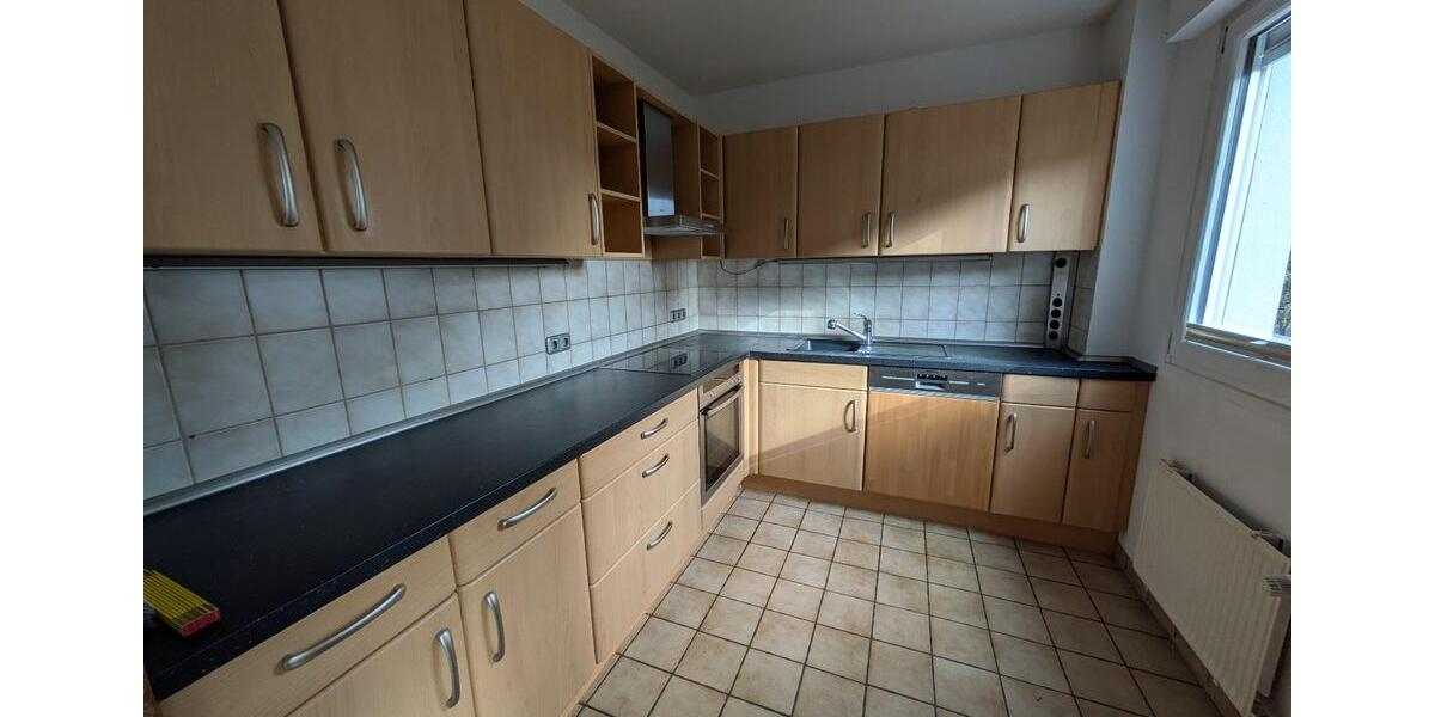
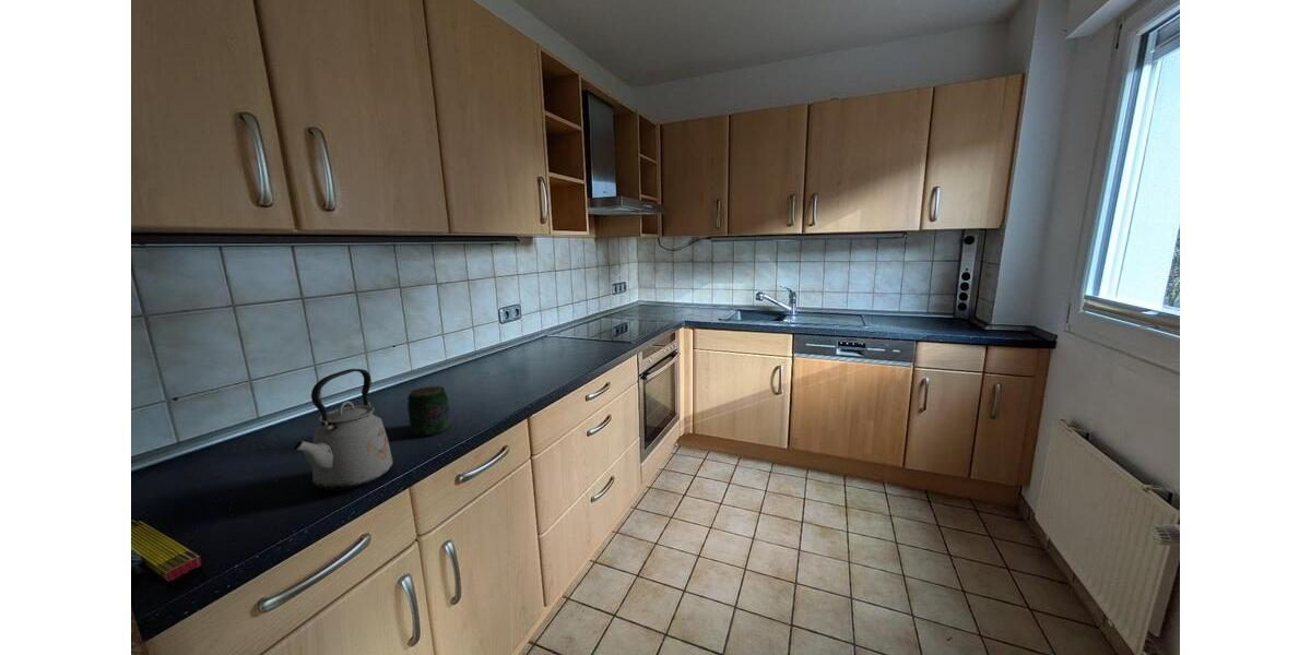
+ kettle (338, 431)
+ jar (428, 409)
